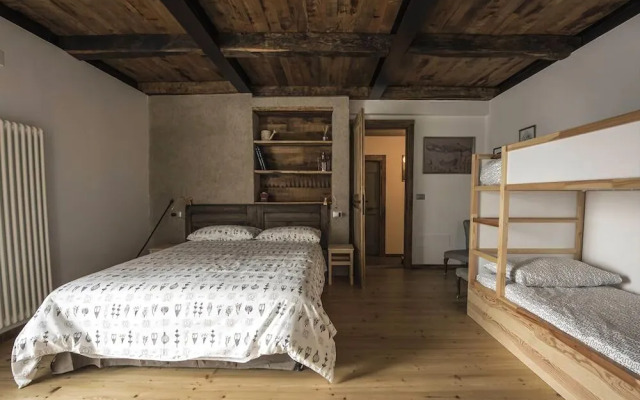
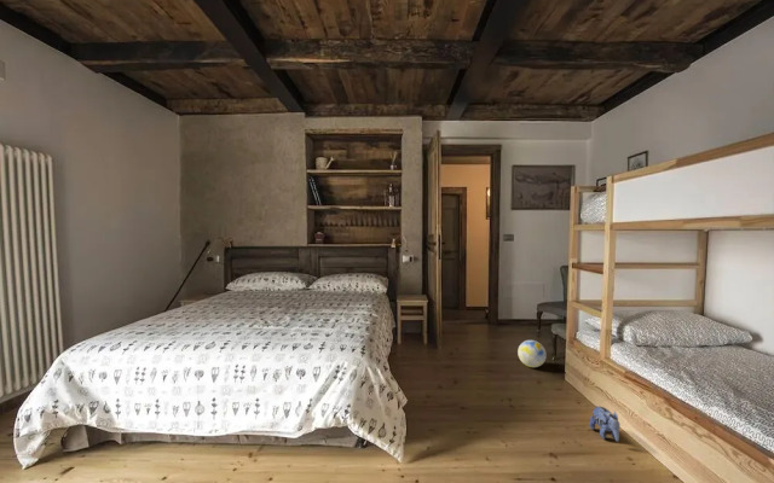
+ plush toy (606, 421)
+ ball (531, 353)
